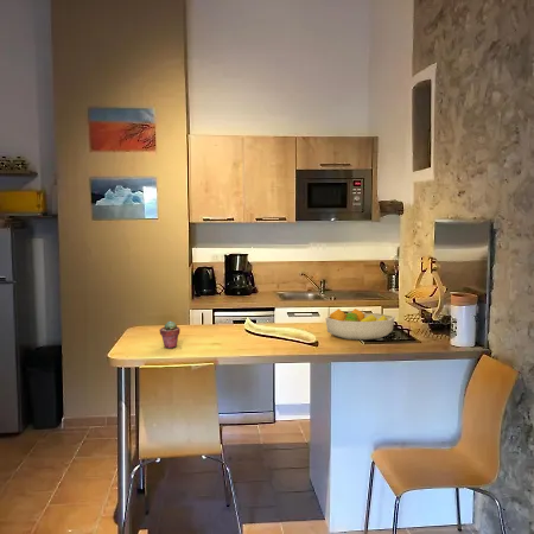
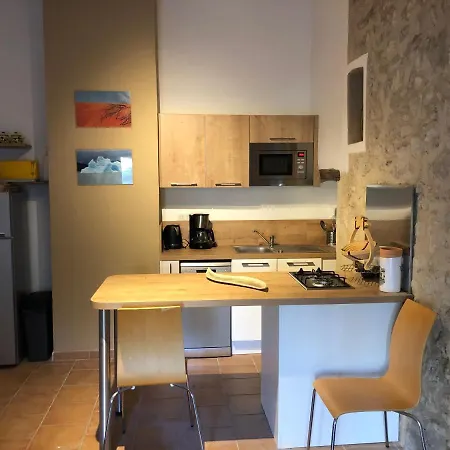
- fruit bowl (360, 322)
- potted succulent (170, 333)
